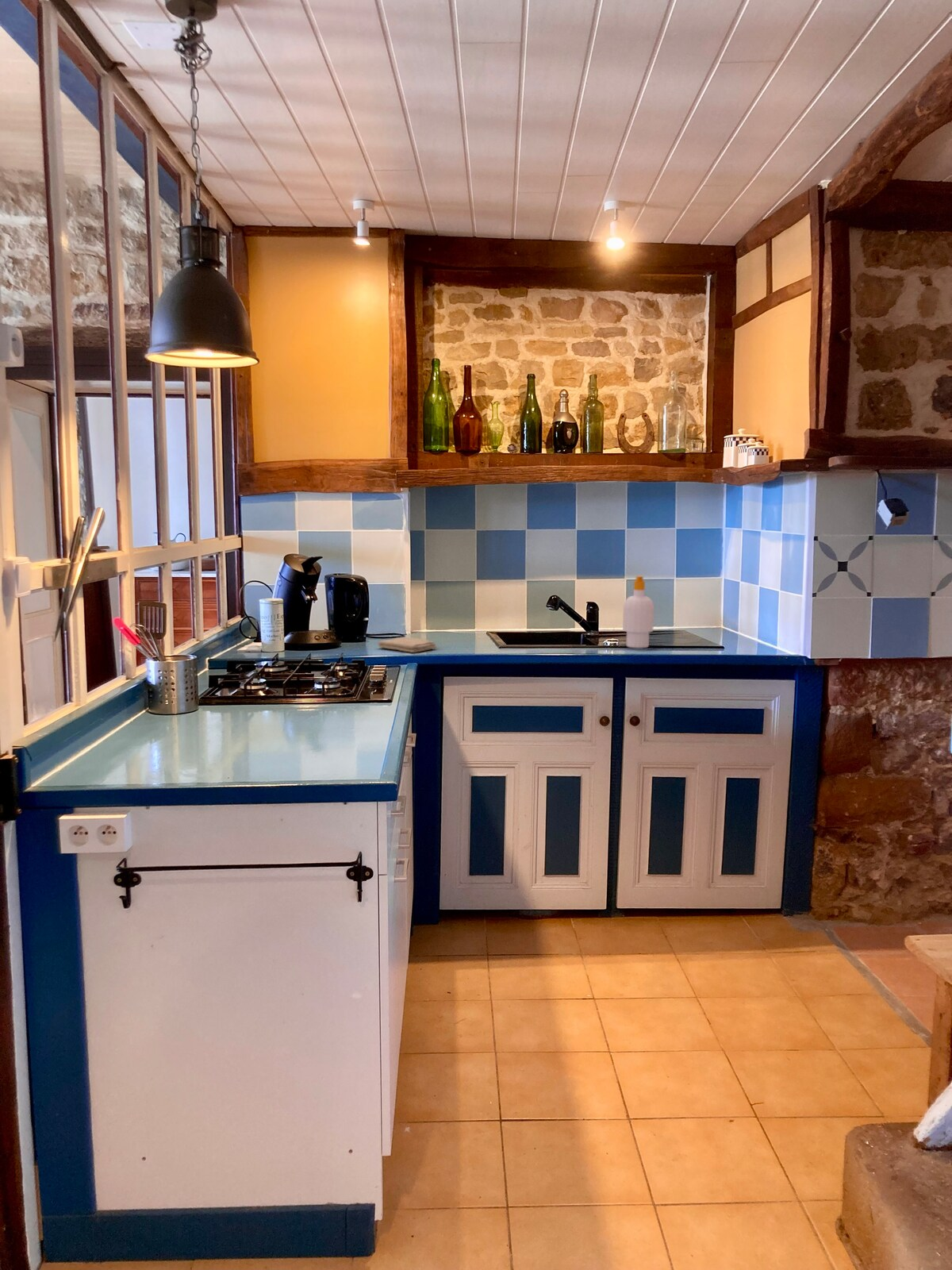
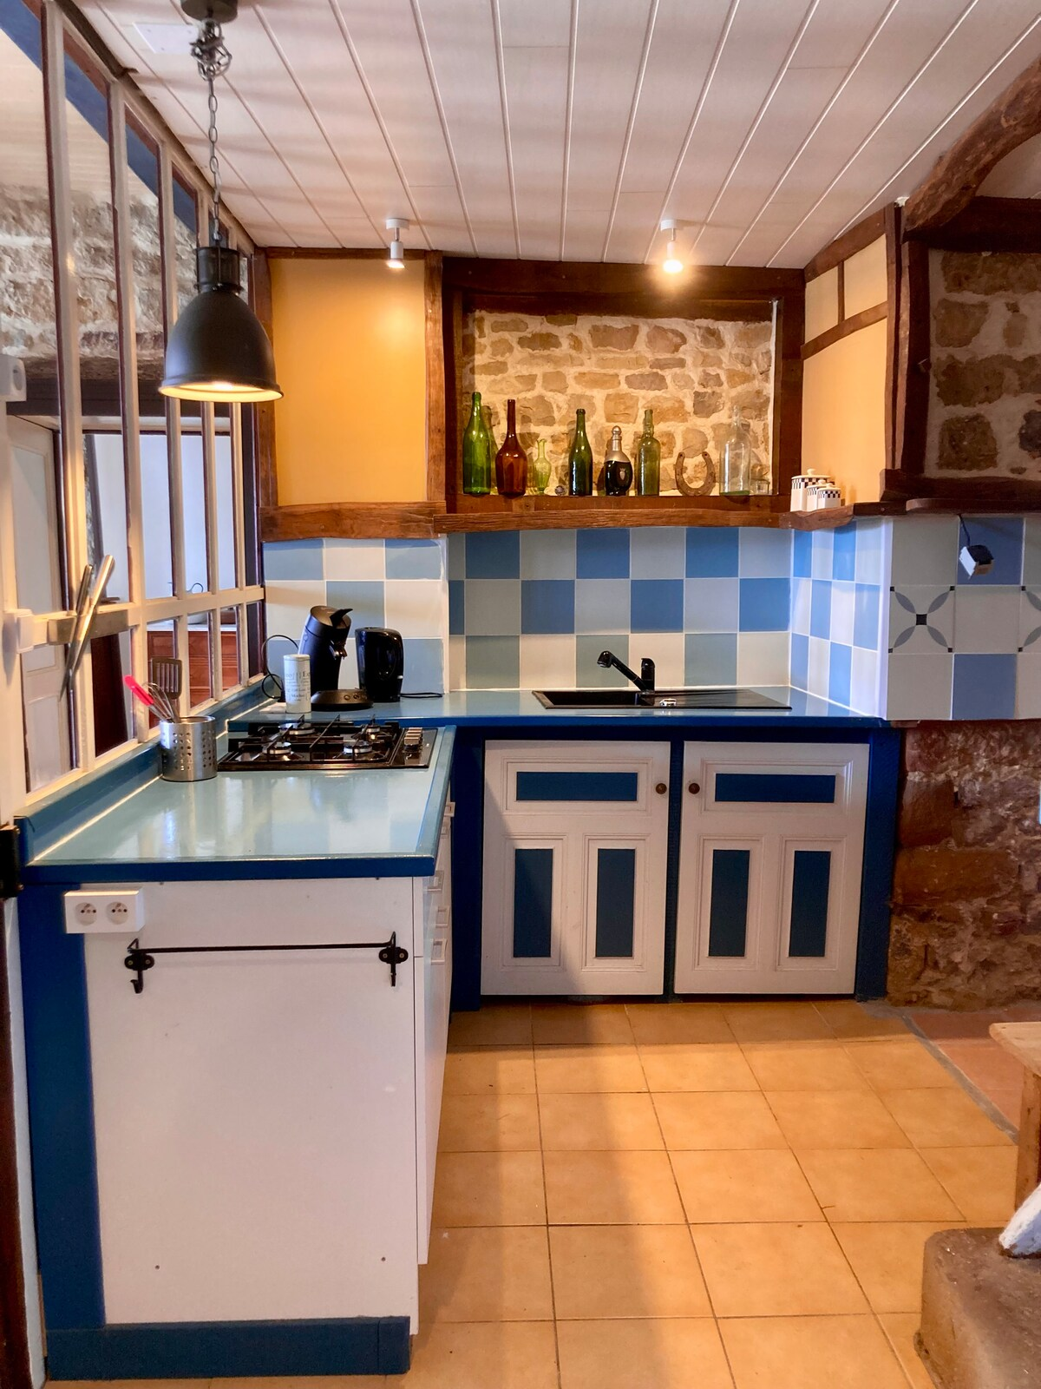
- washcloth (407, 644)
- soap bottle (638, 611)
